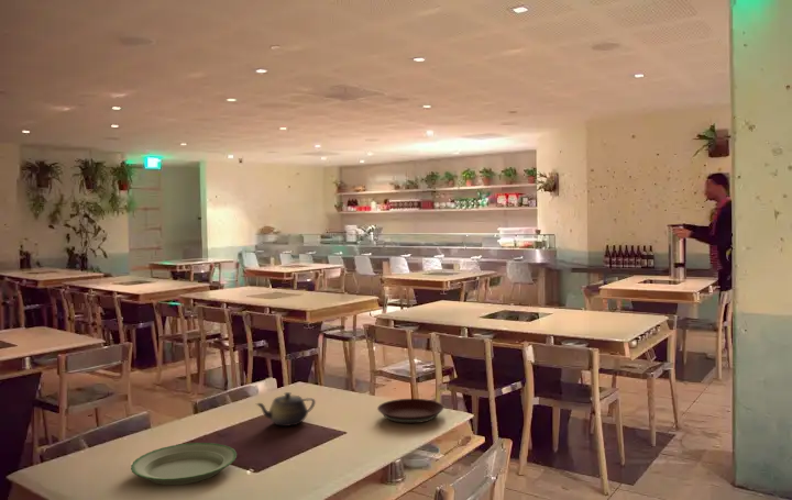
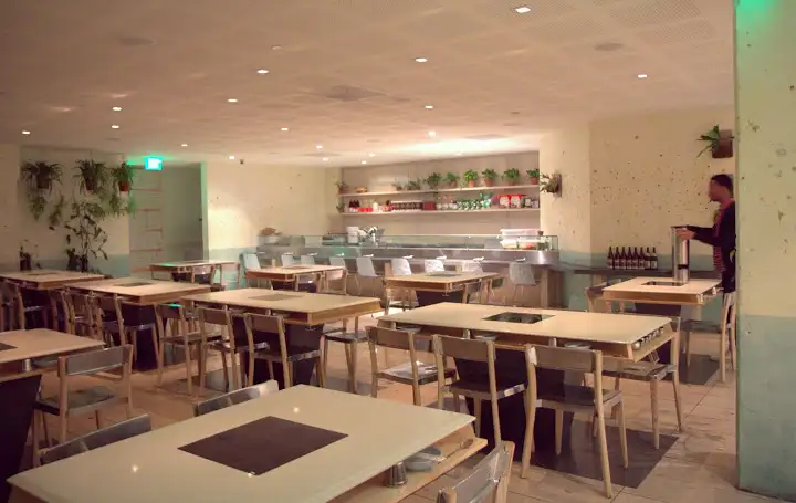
- teapot (286, 408)
- plate (410, 411)
- plate (185, 465)
